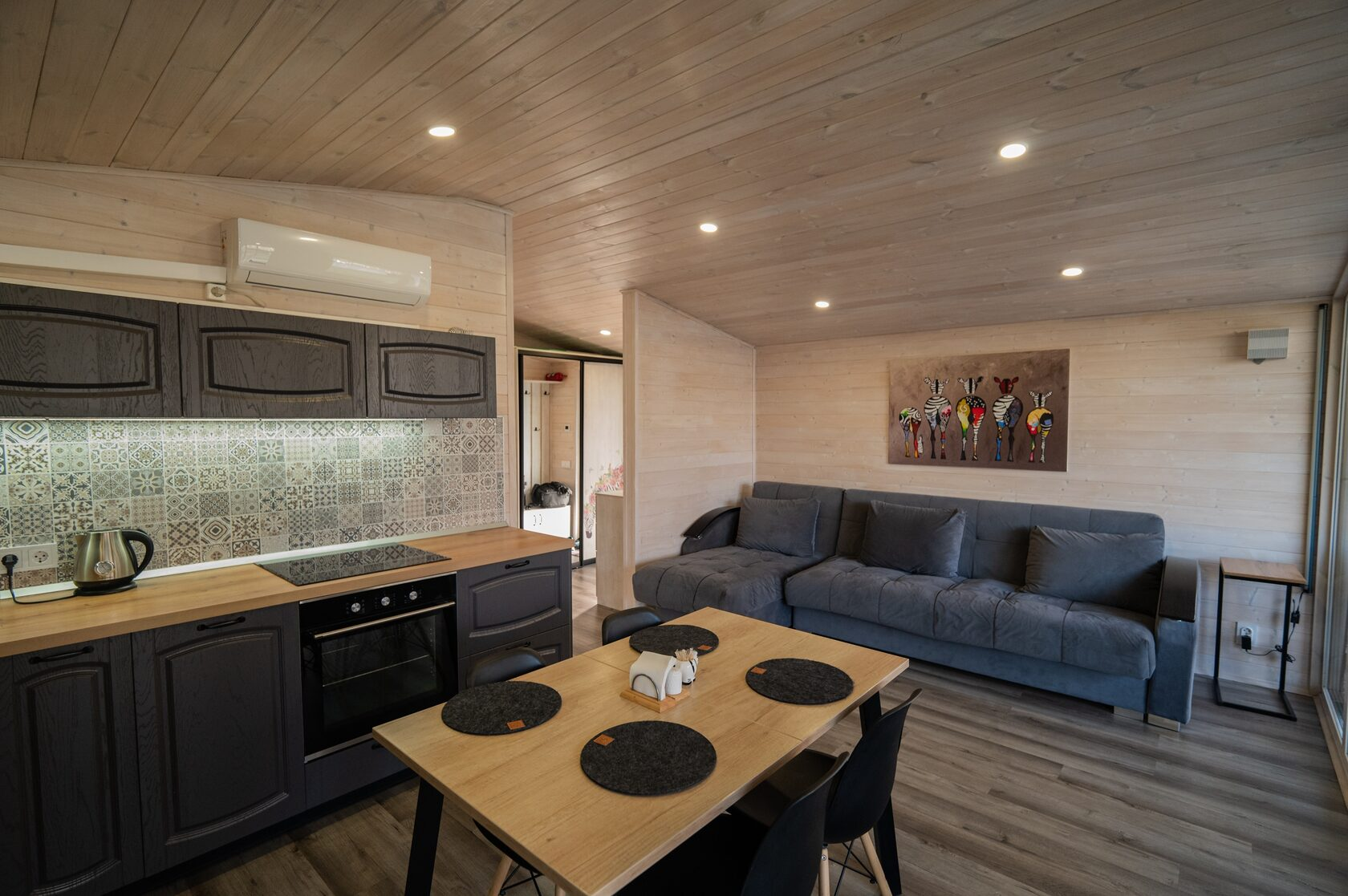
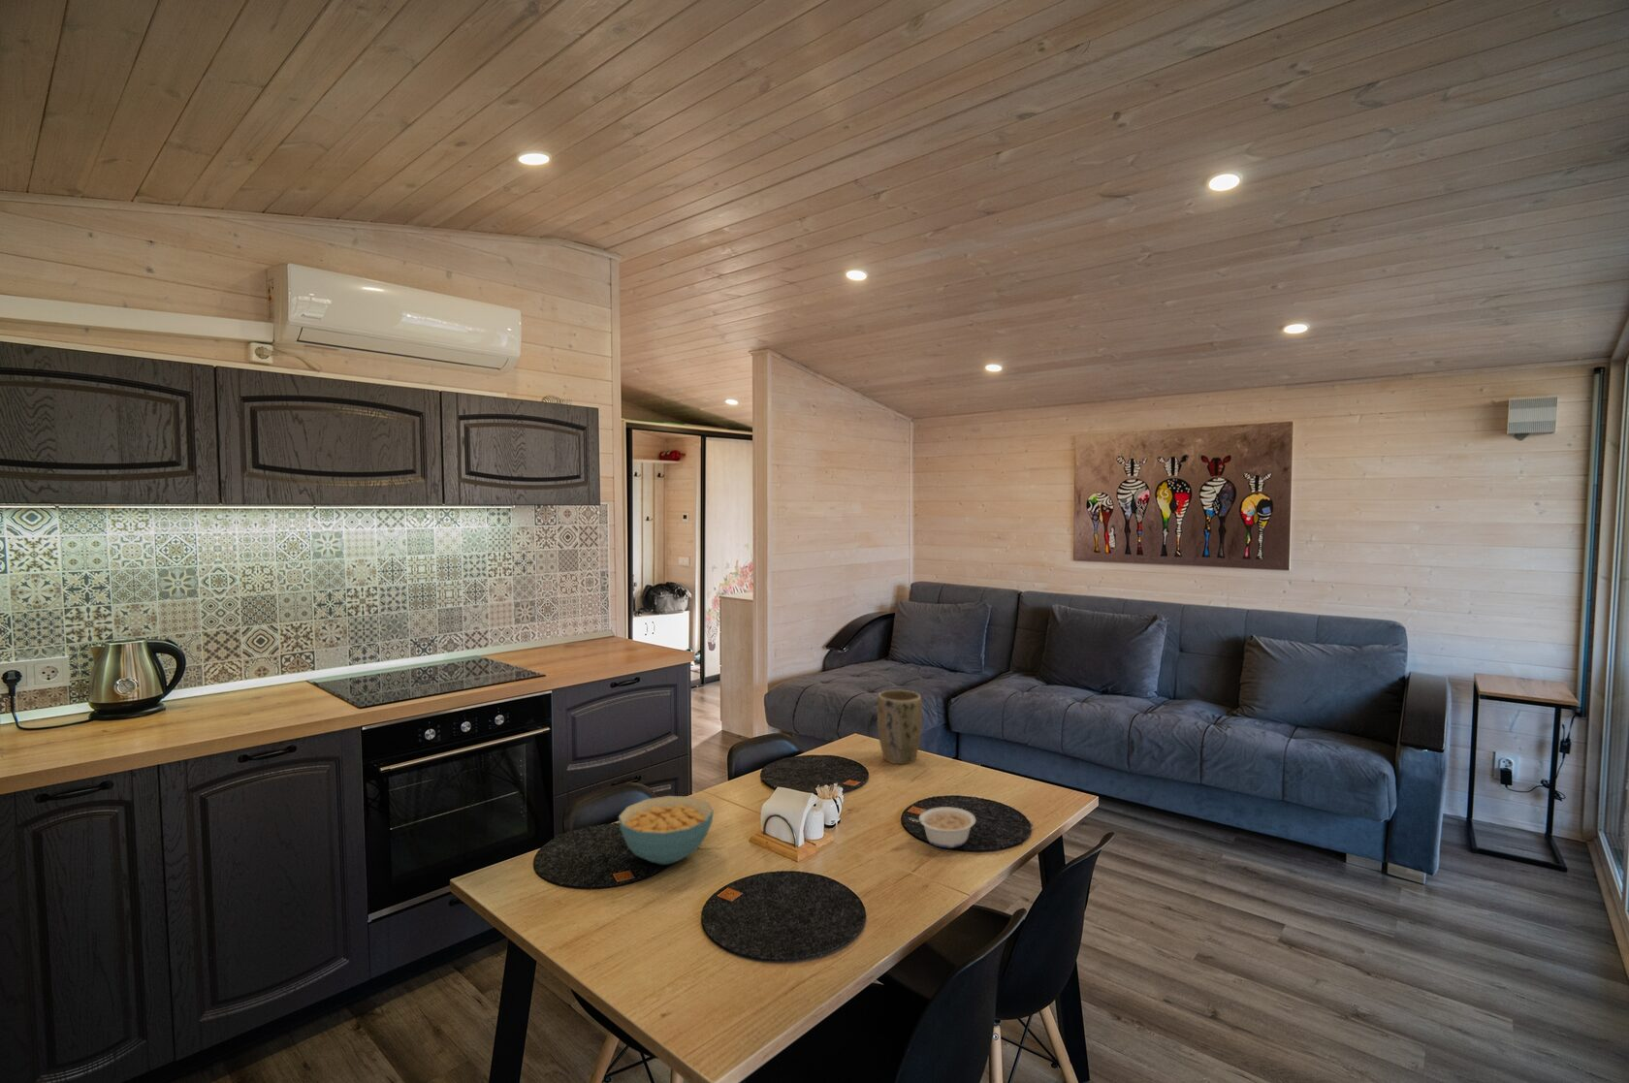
+ plant pot (899, 728)
+ legume (945, 827)
+ cereal bowl (666, 835)
